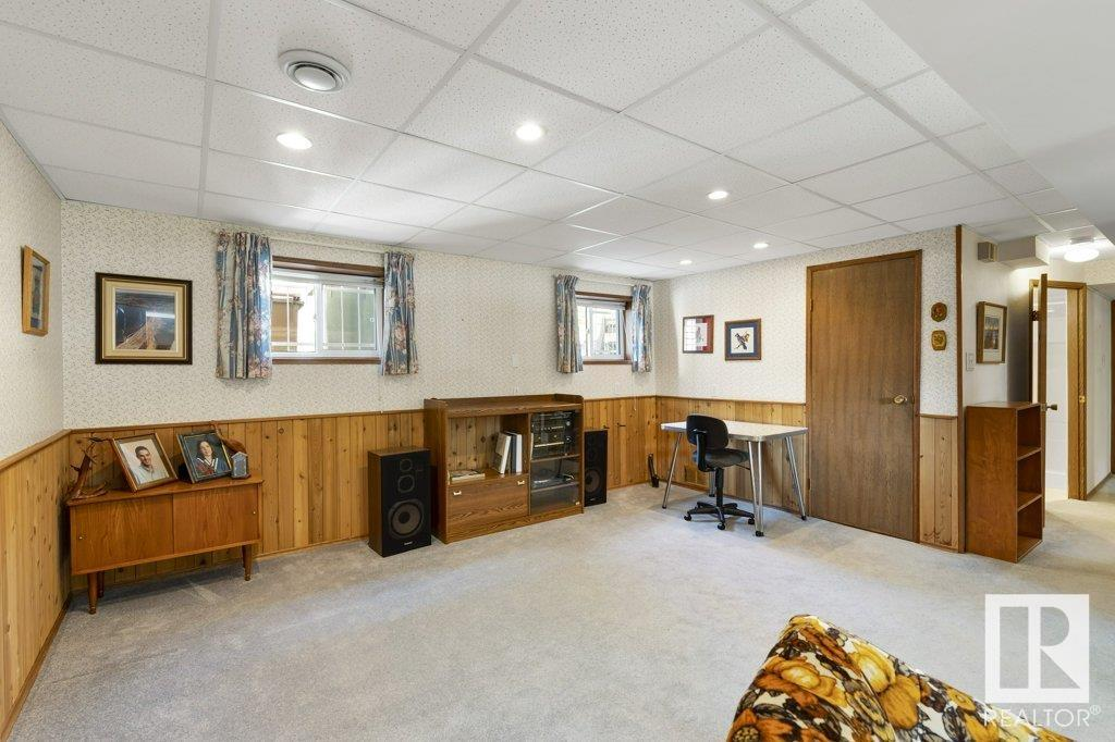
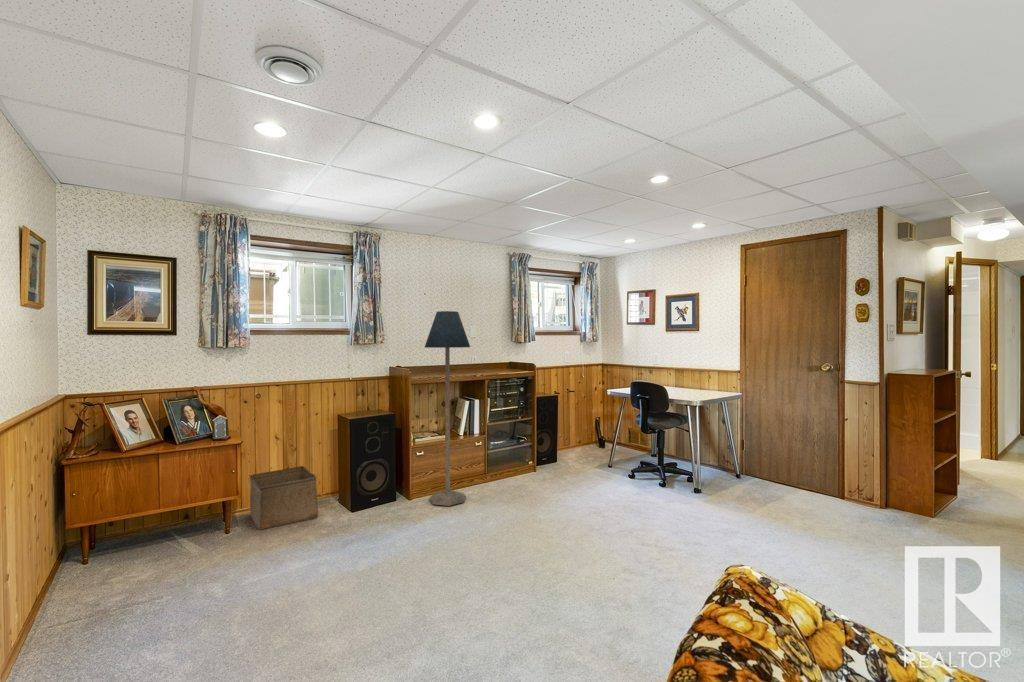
+ floor lamp (447, 405)
+ storage bin (283, 495)
